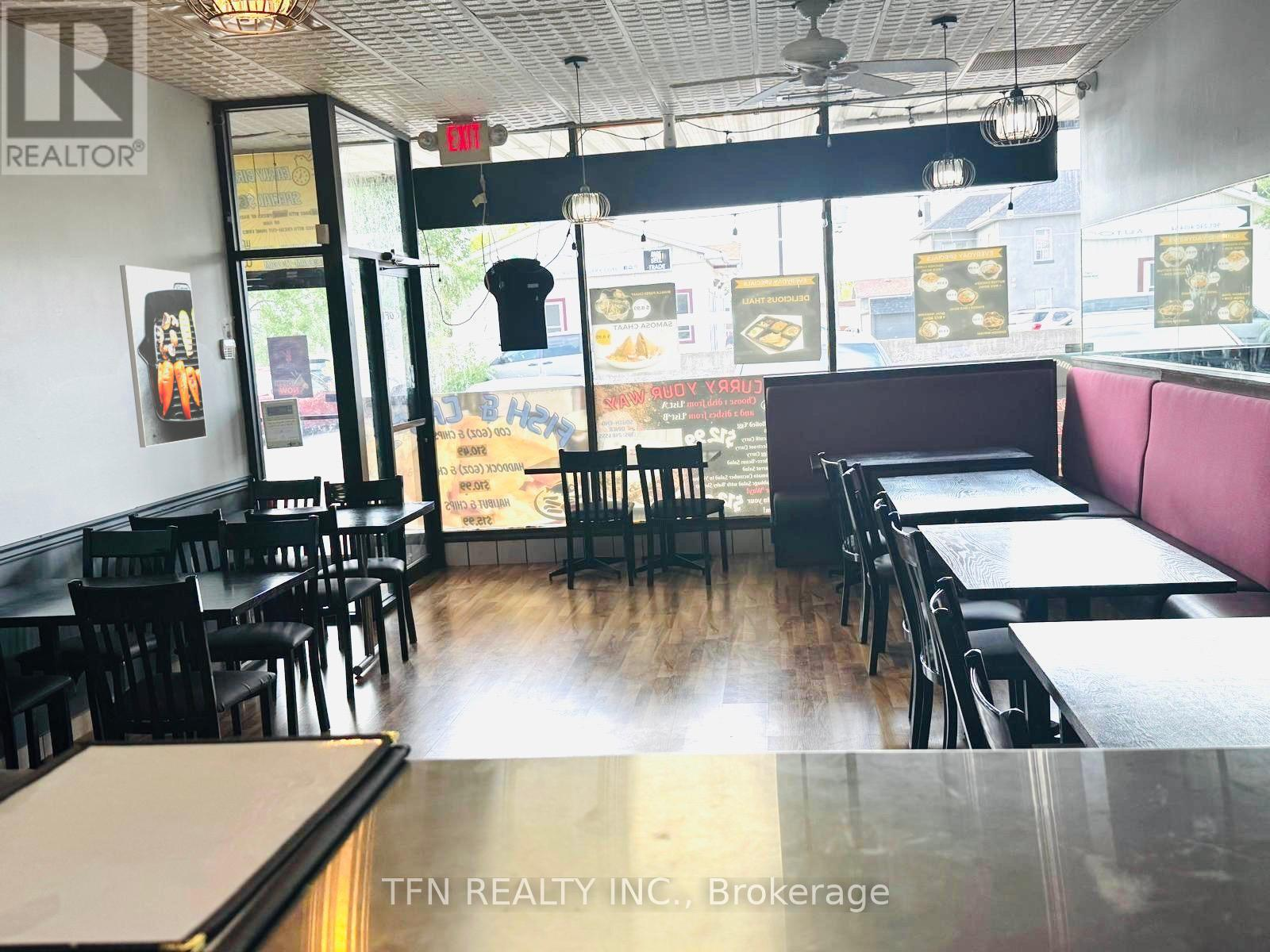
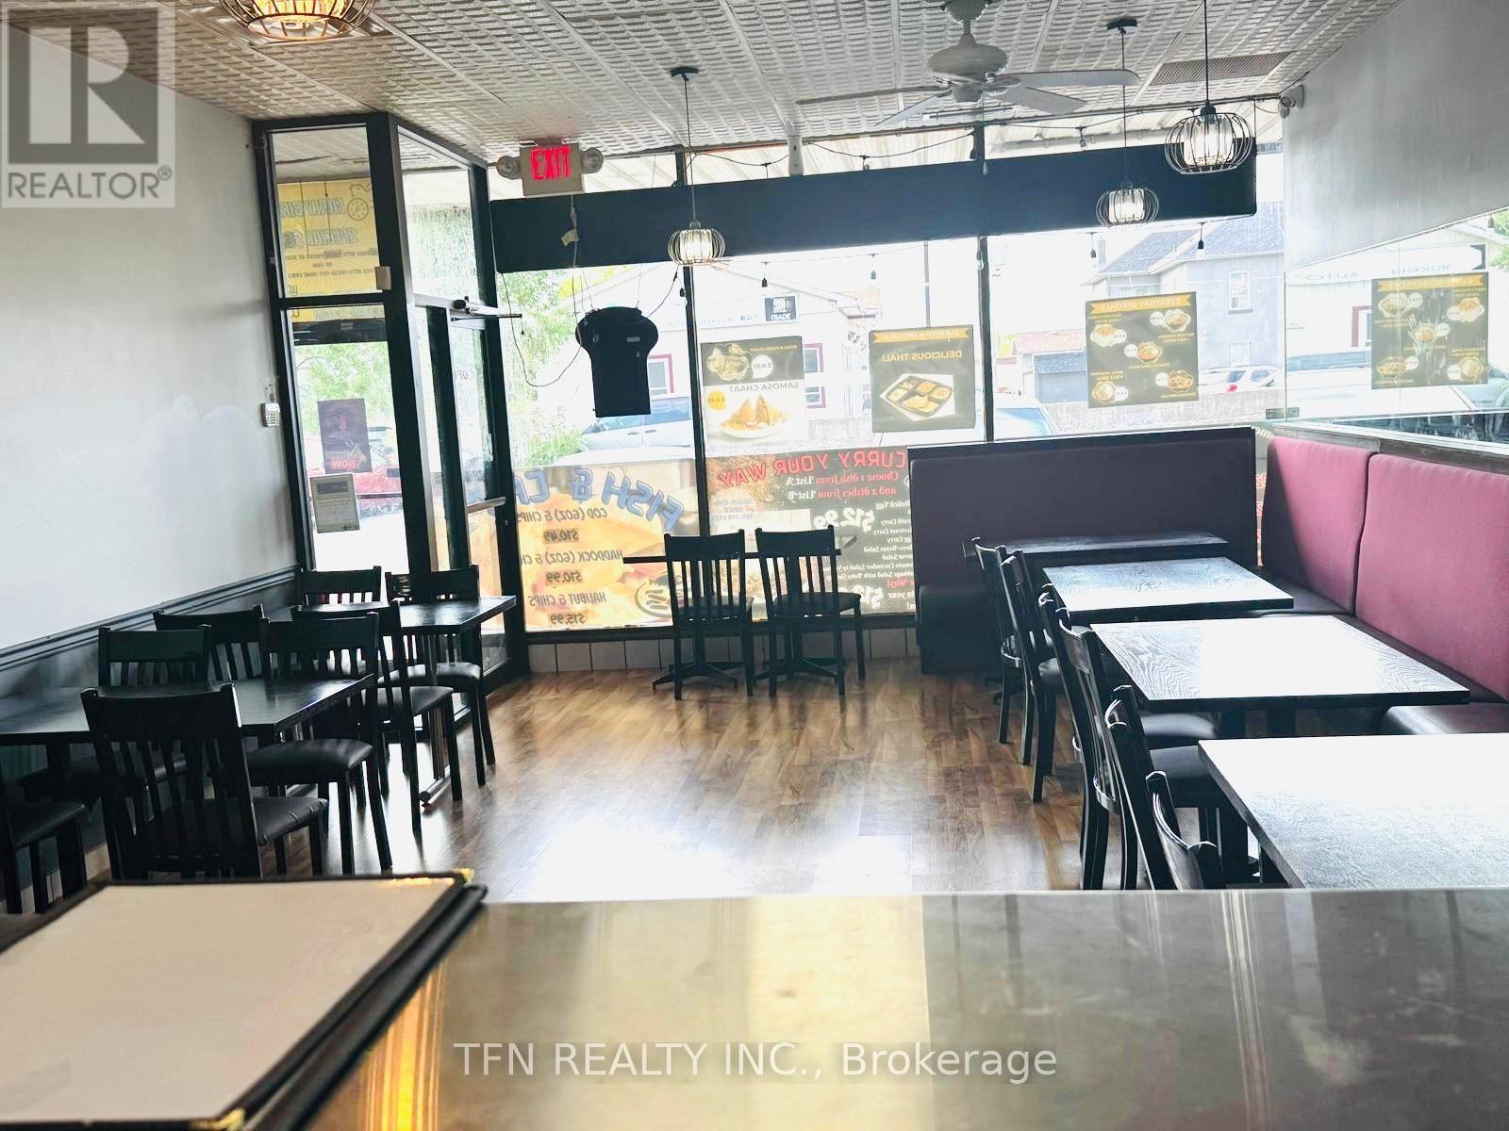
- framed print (166, 356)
